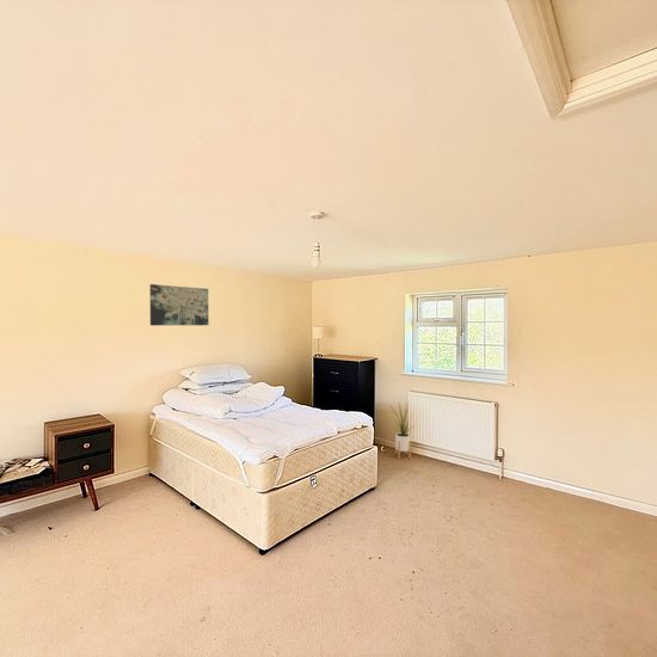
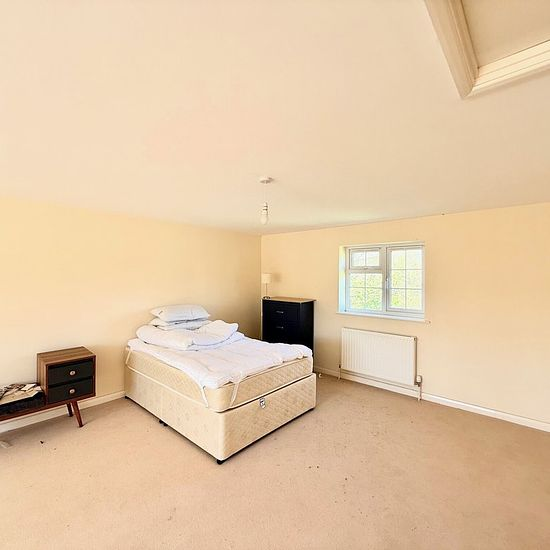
- wall art (180, 306)
- house plant (403, 428)
